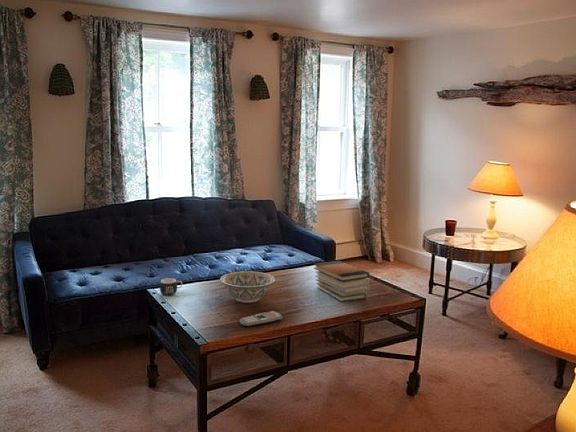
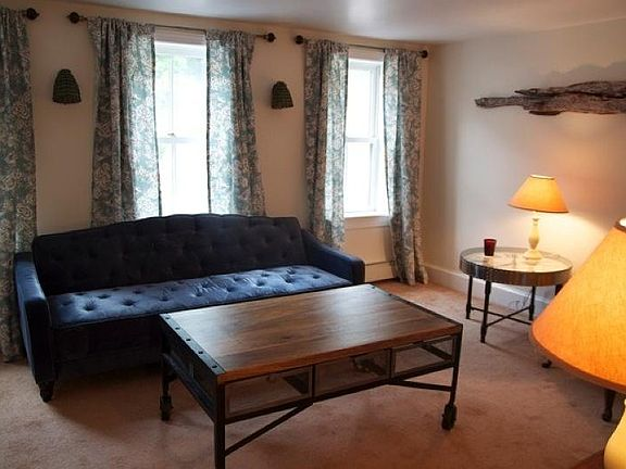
- decorative bowl (247, 288)
- remote control (260, 318)
- book stack (341, 280)
- mug (171, 286)
